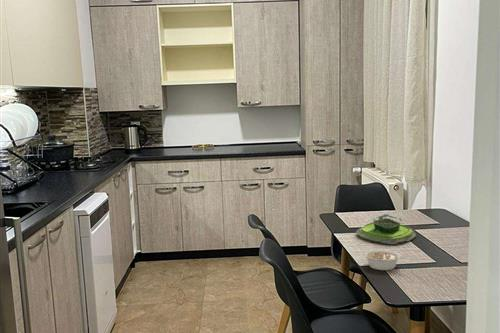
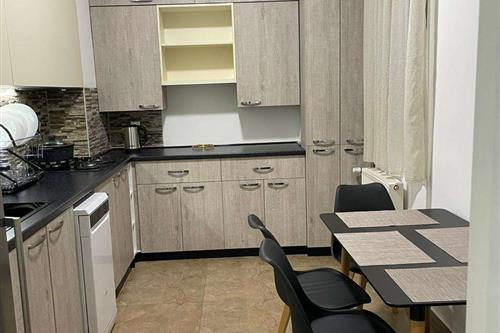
- legume (383, 259)
- plant pot (385, 226)
